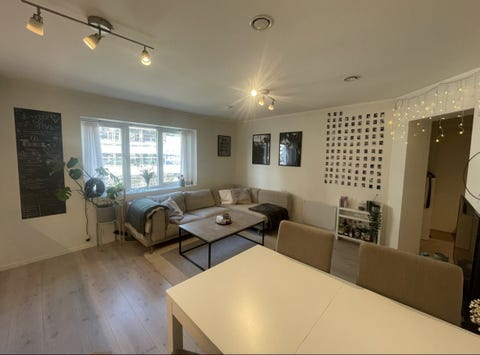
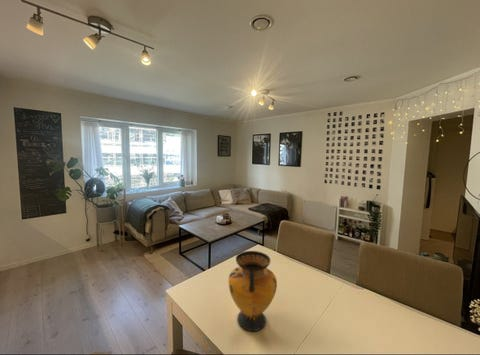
+ vase (252, 289)
